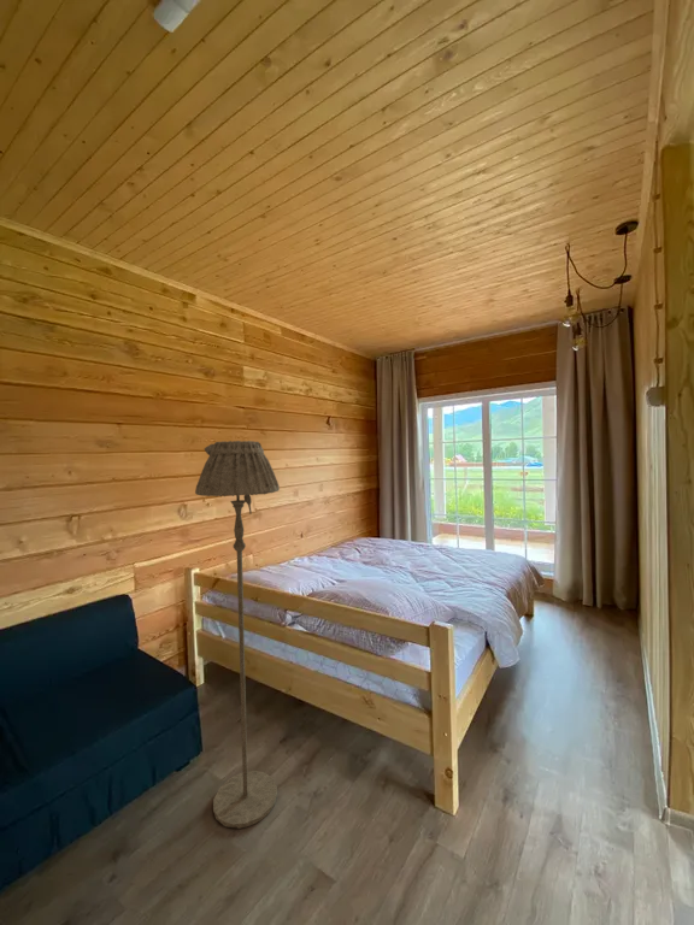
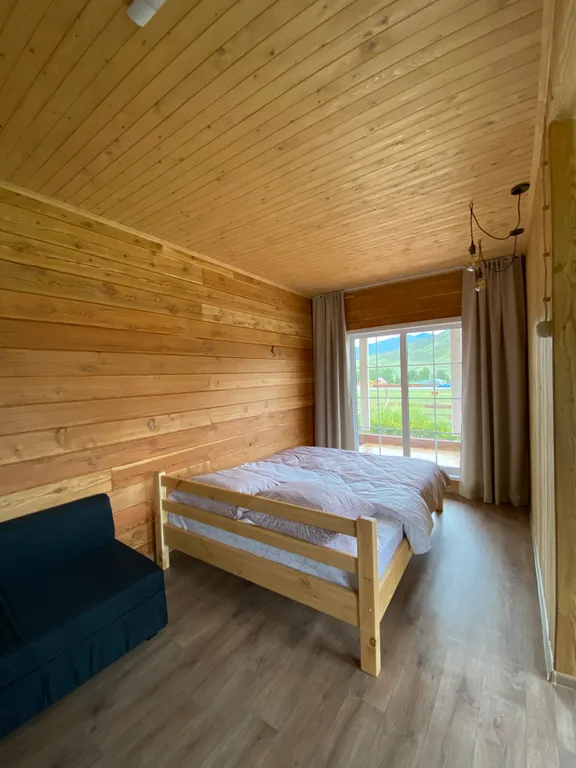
- floor lamp (241, 620)
